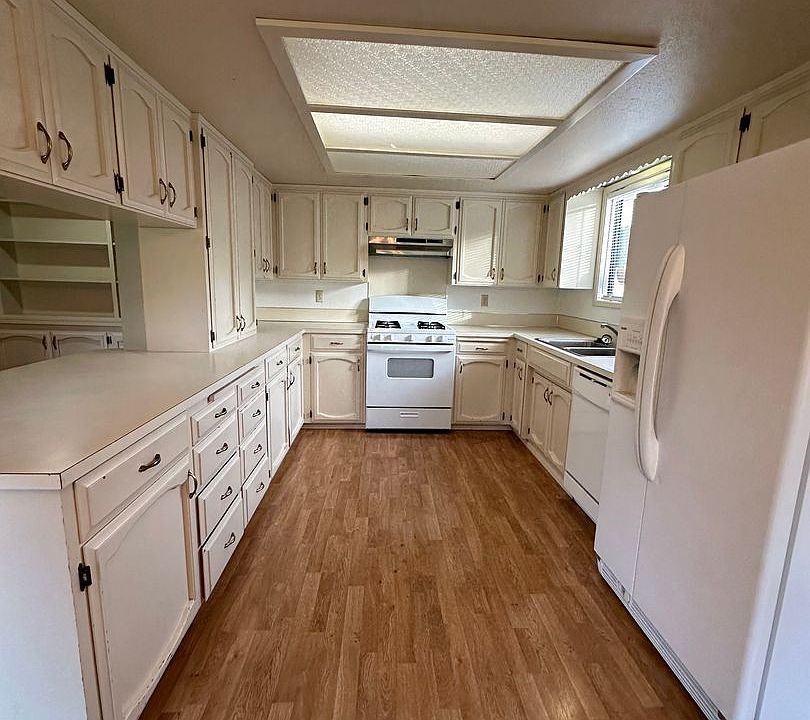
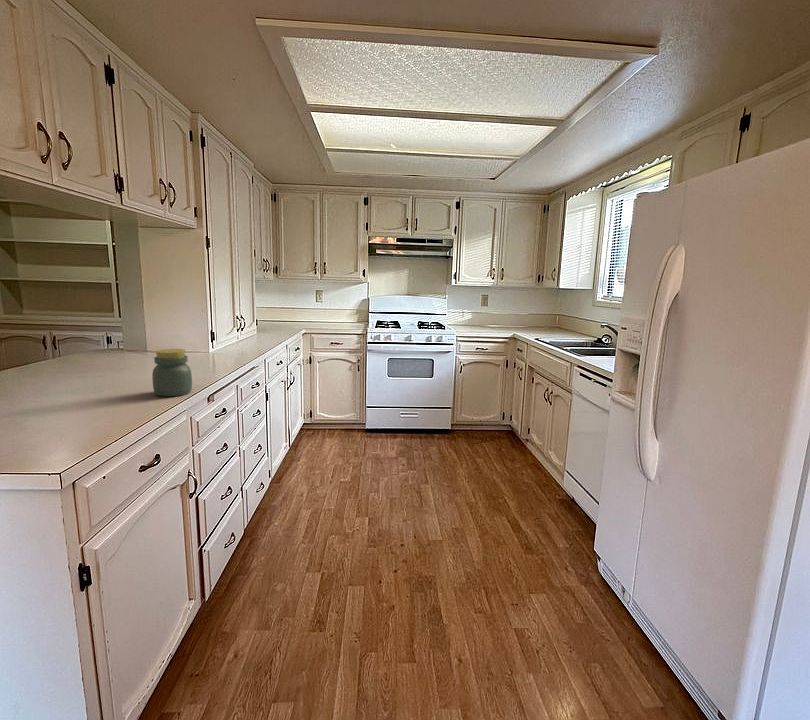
+ jar (172, 371)
